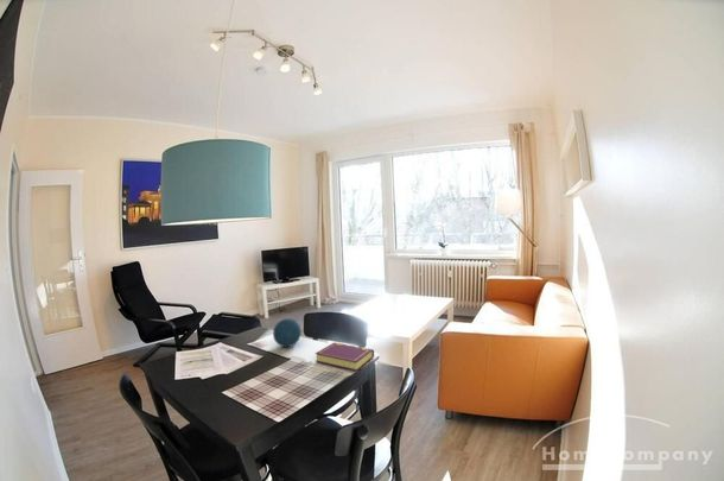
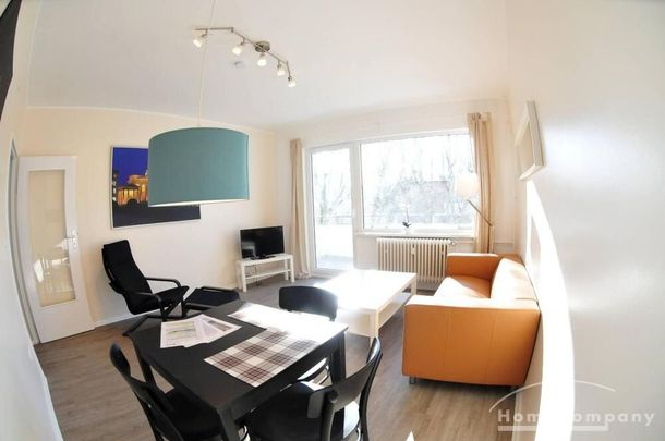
- decorative orb (287, 333)
- book (344, 354)
